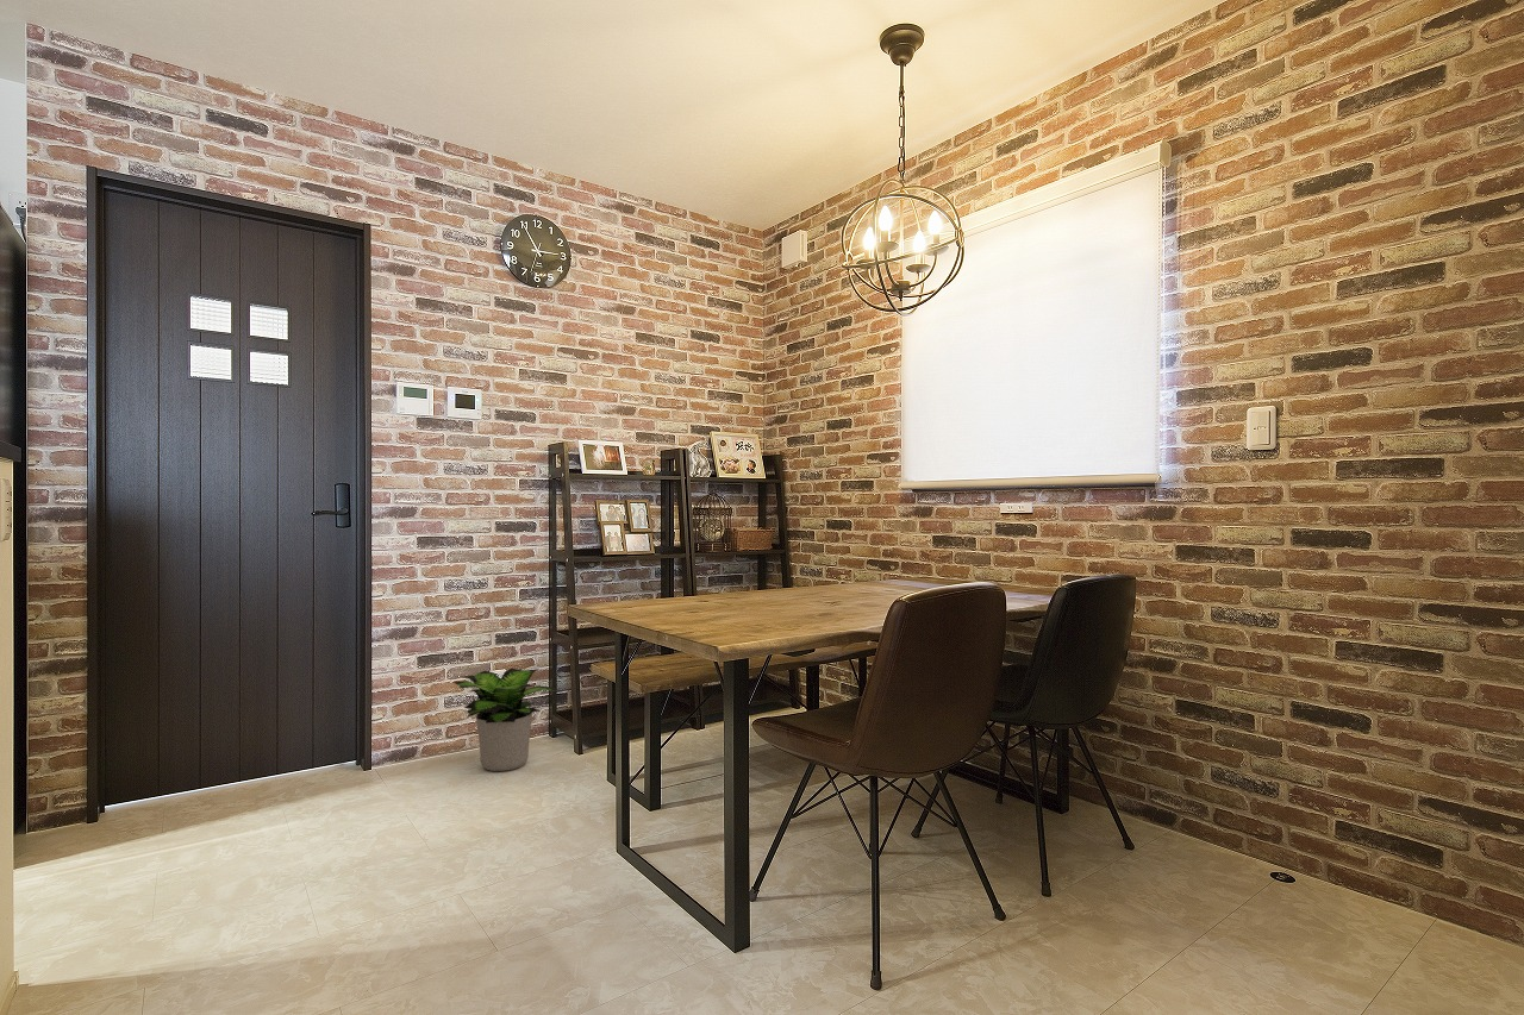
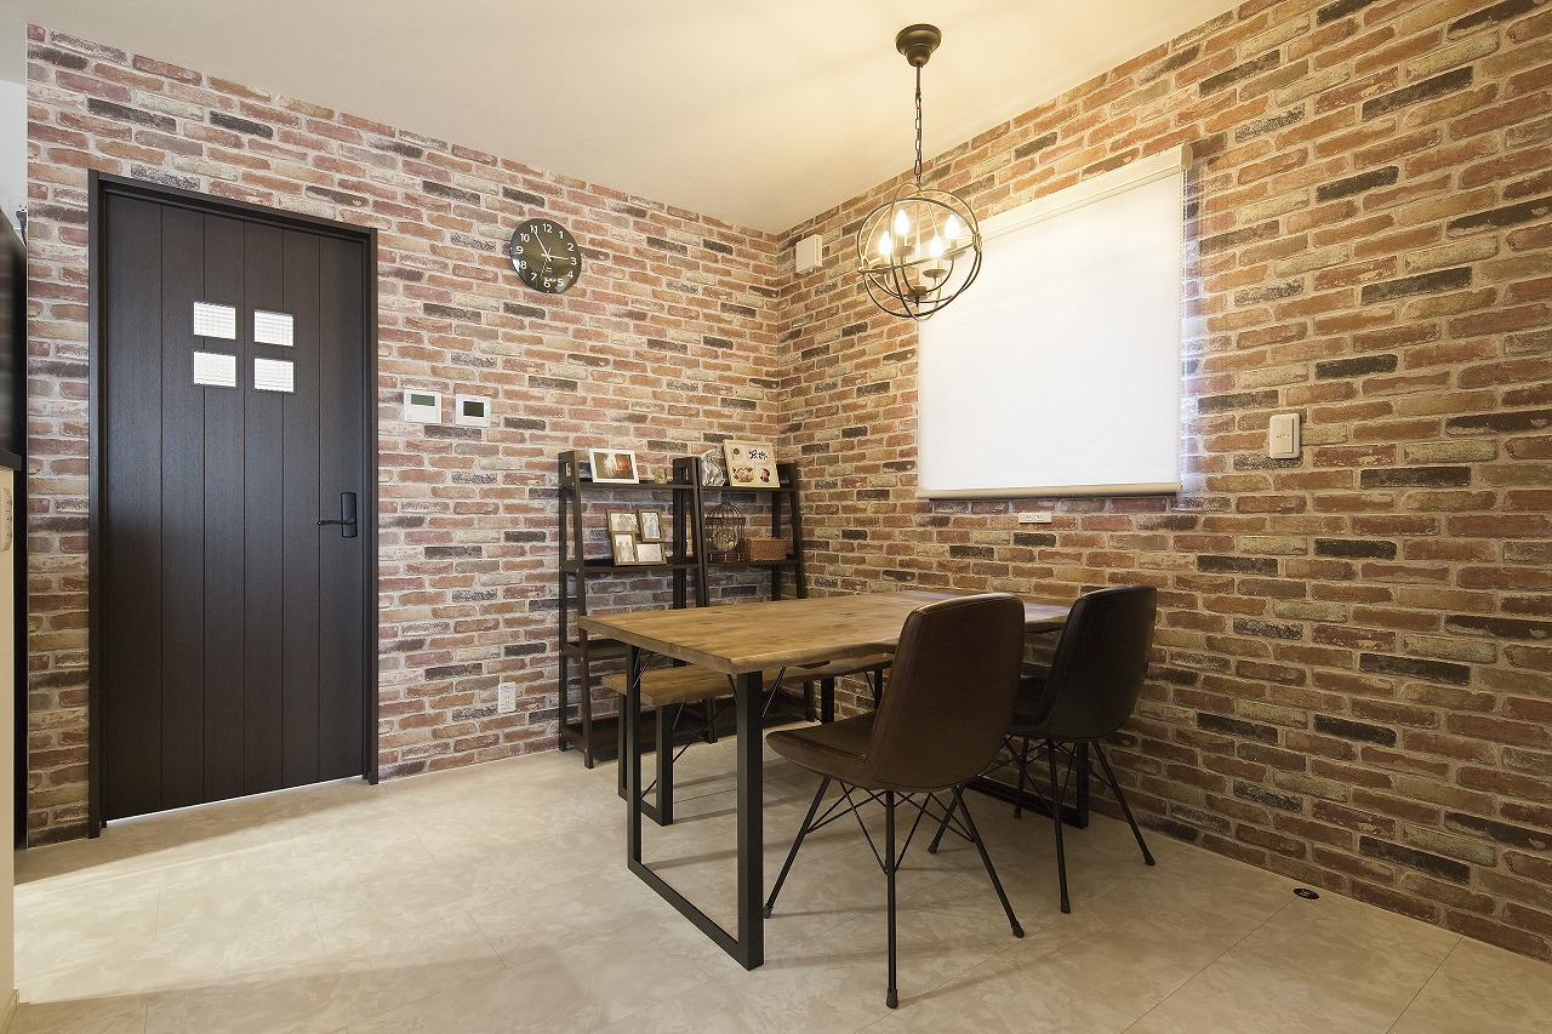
- potted plant (507, 719)
